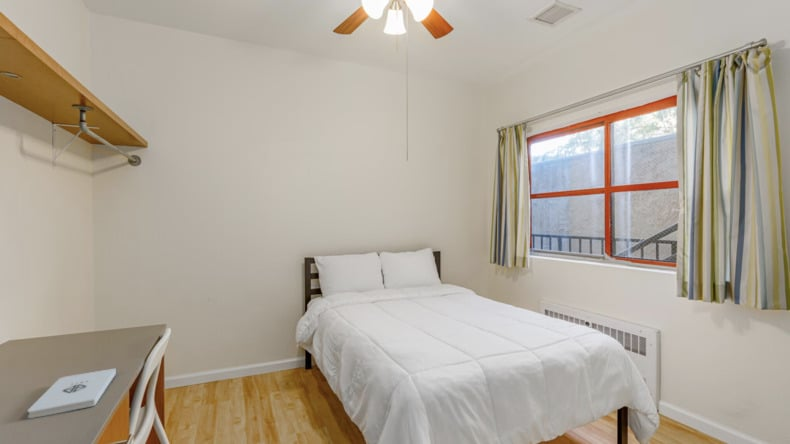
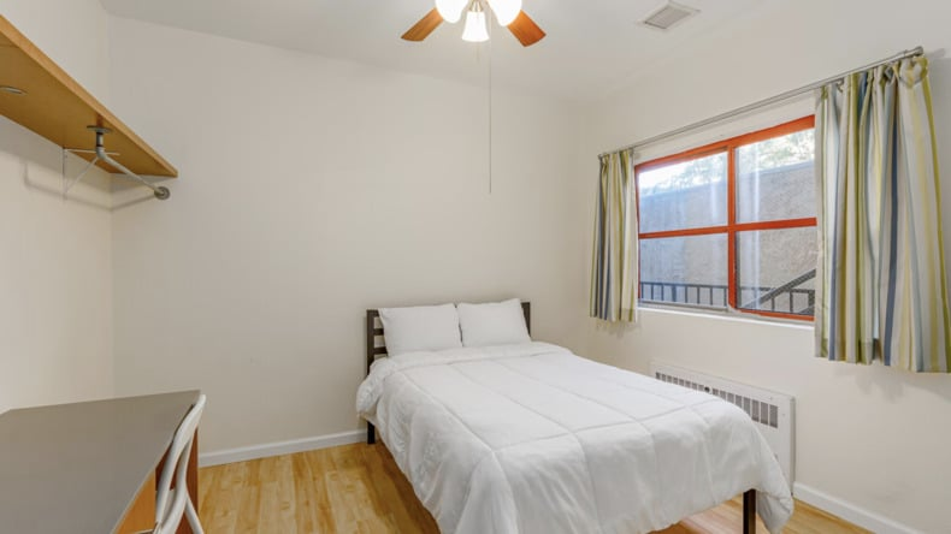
- notepad (76, 390)
